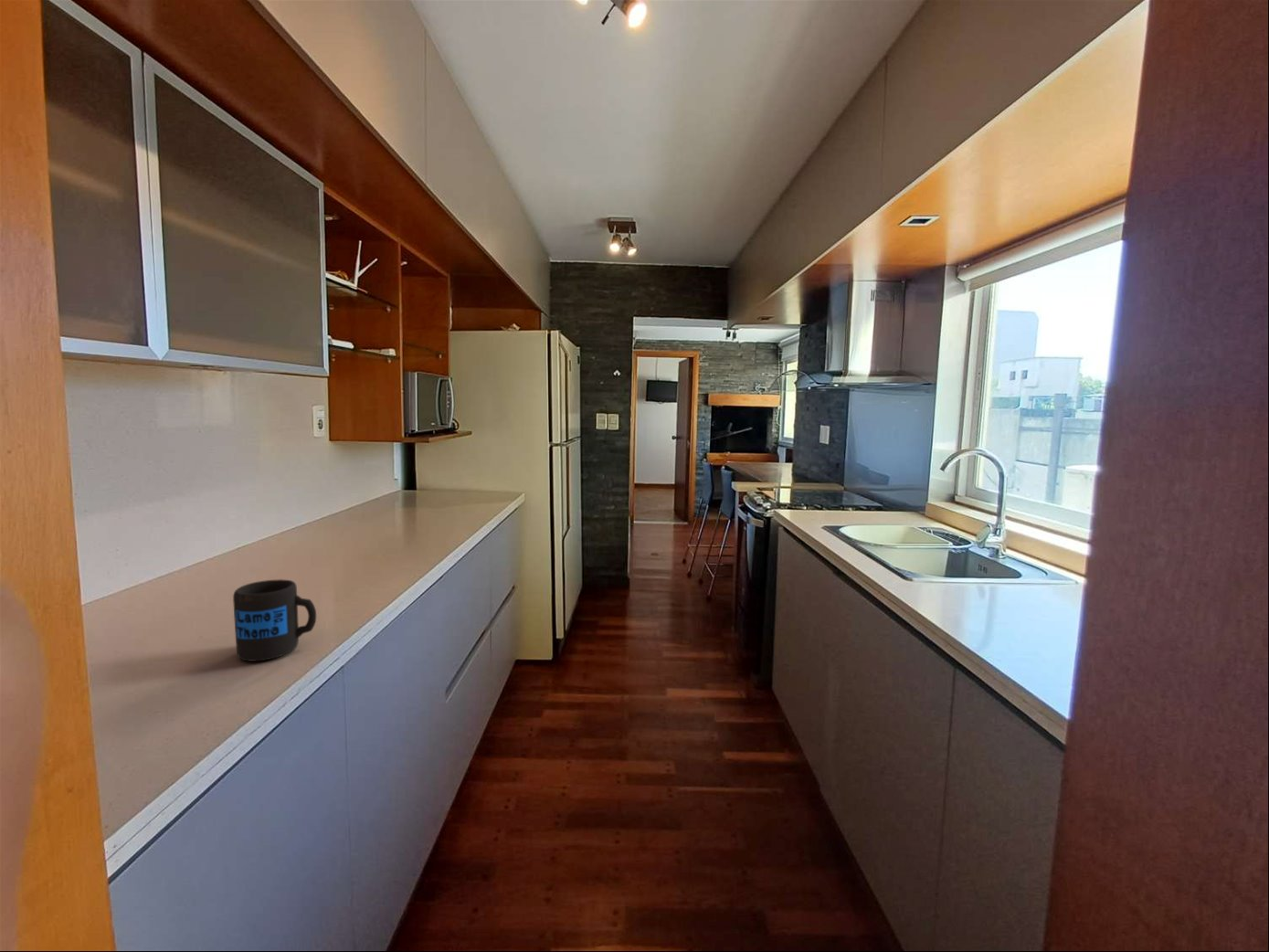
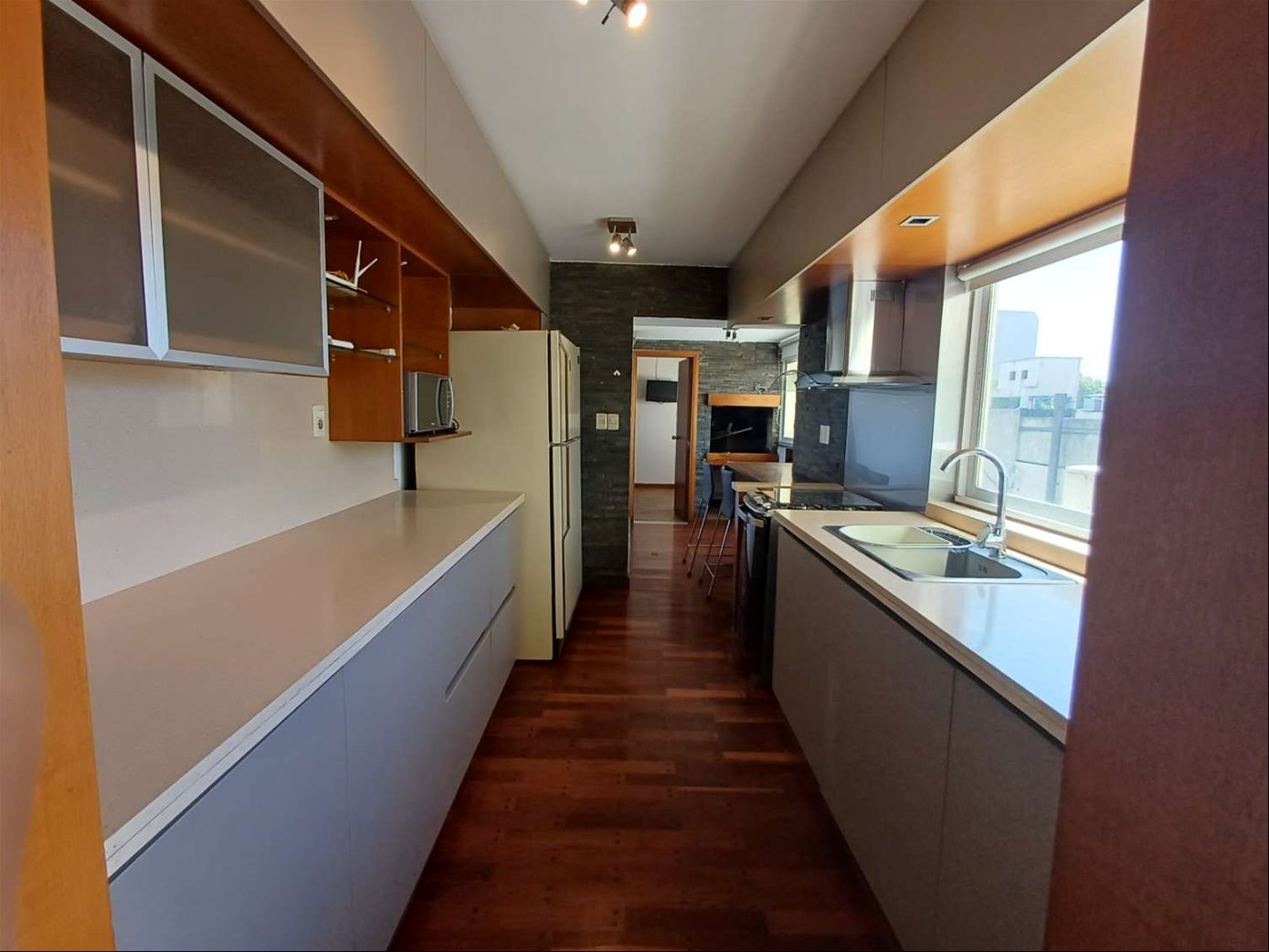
- mug (277, 618)
